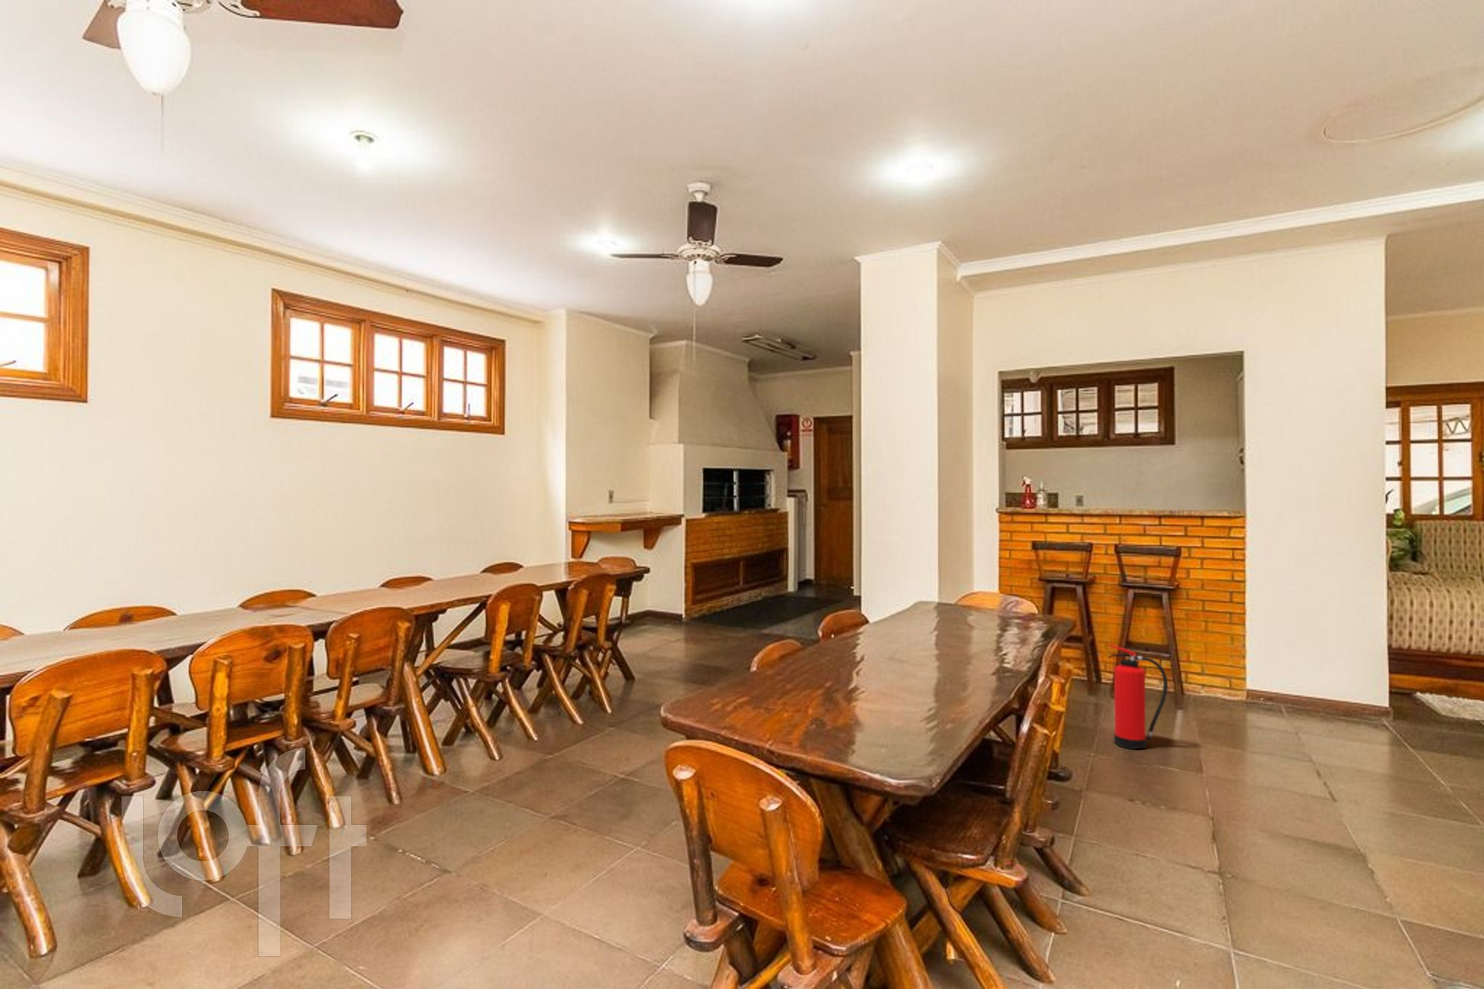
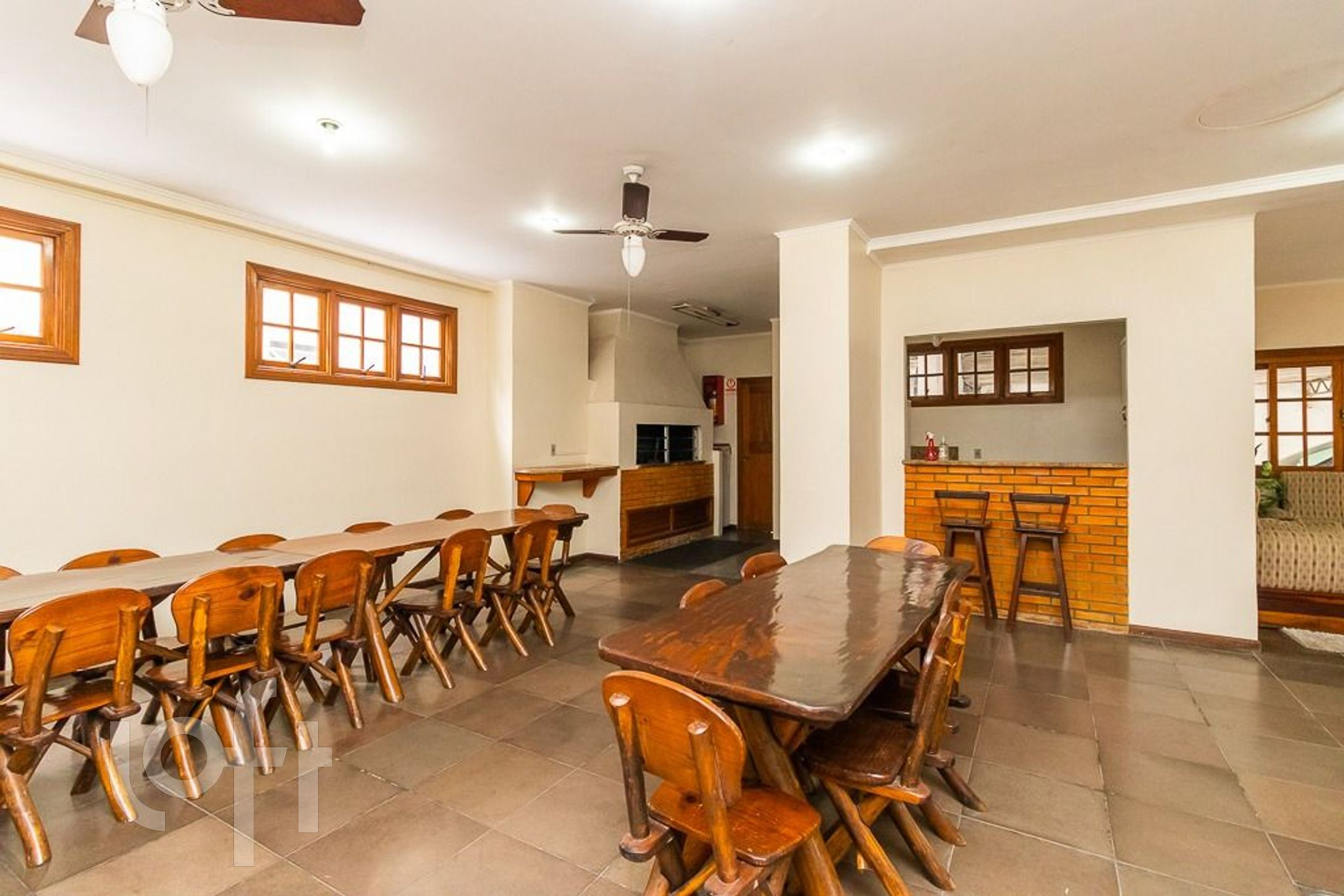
- fire extinguisher (1137, 695)
